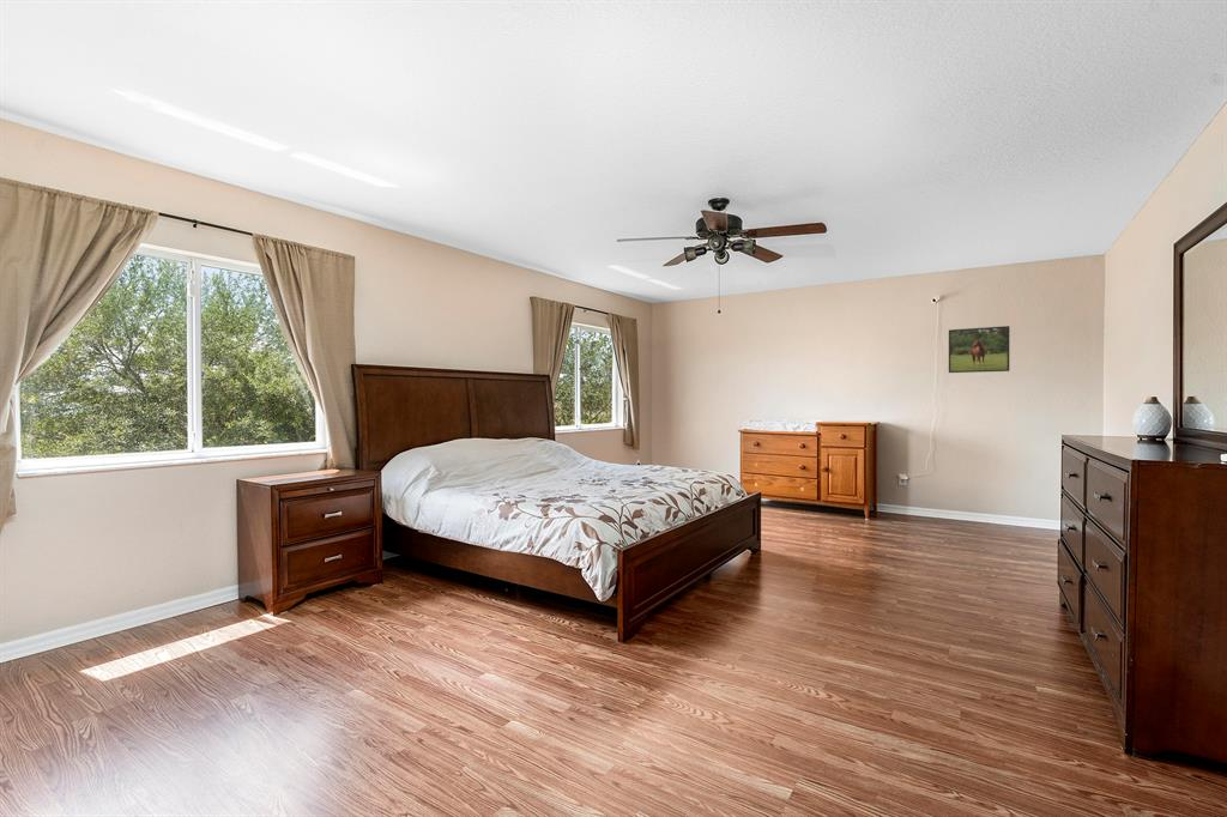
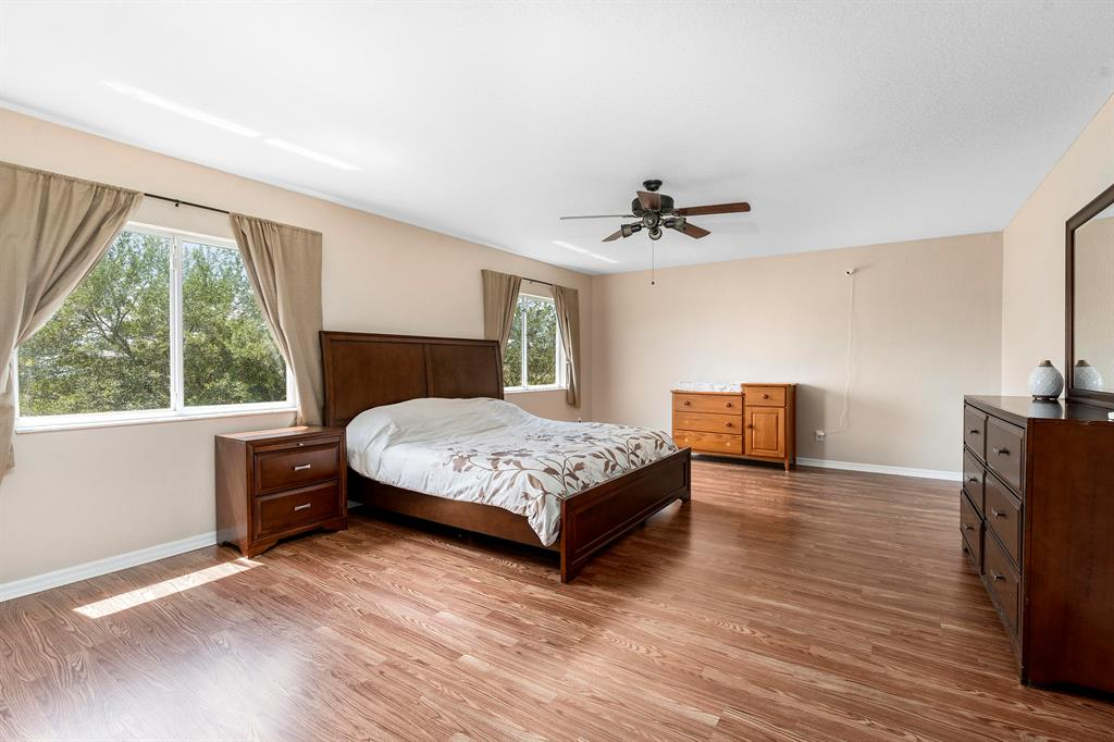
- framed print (978, 350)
